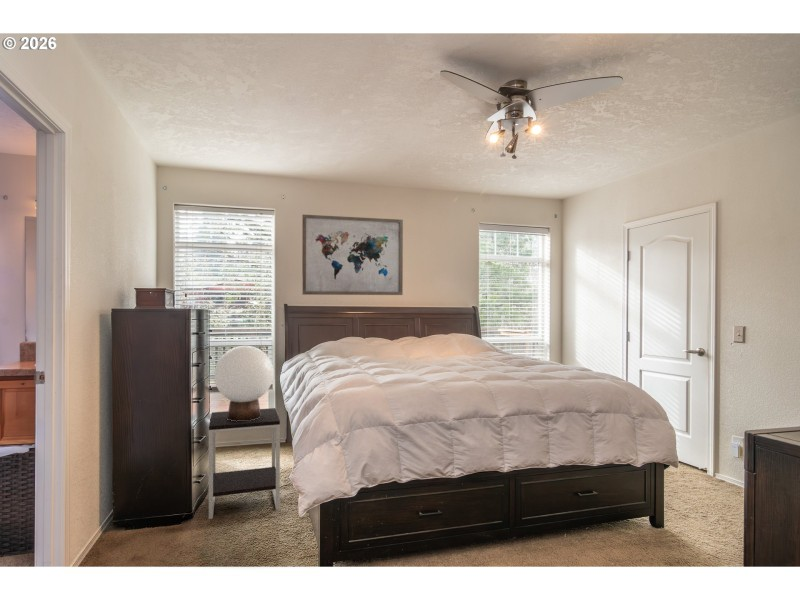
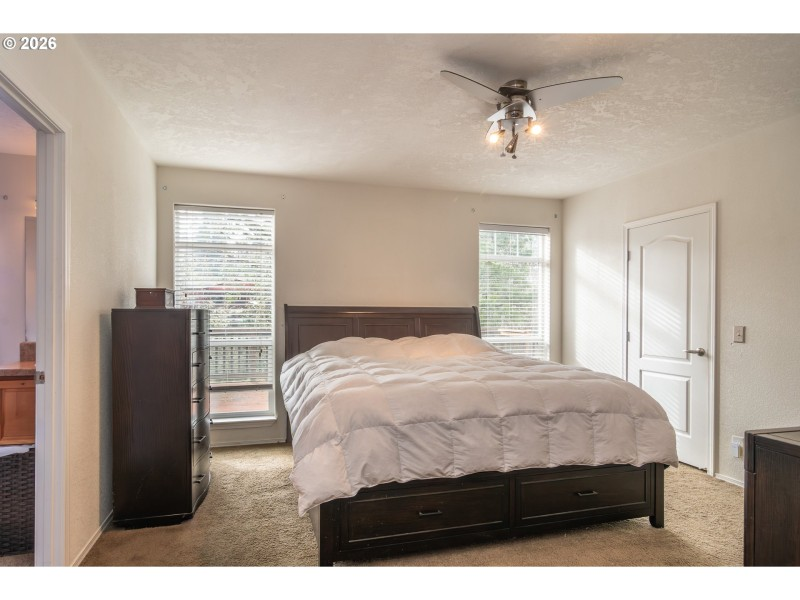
- table lamp (244, 381)
- wall art (353, 256)
- side table (244, 470)
